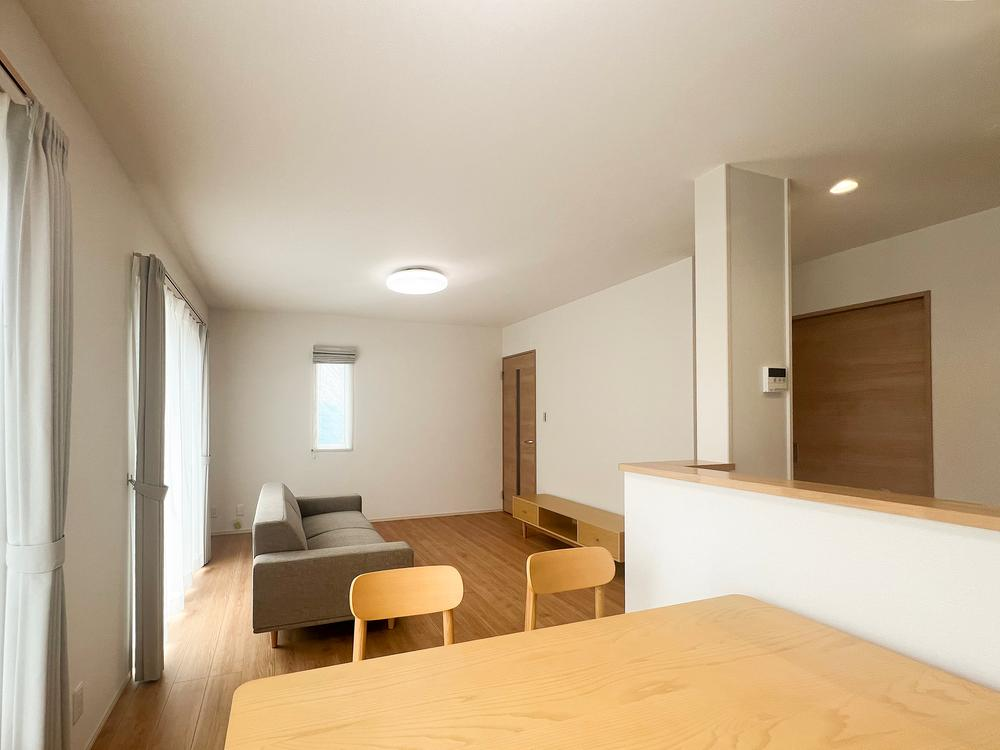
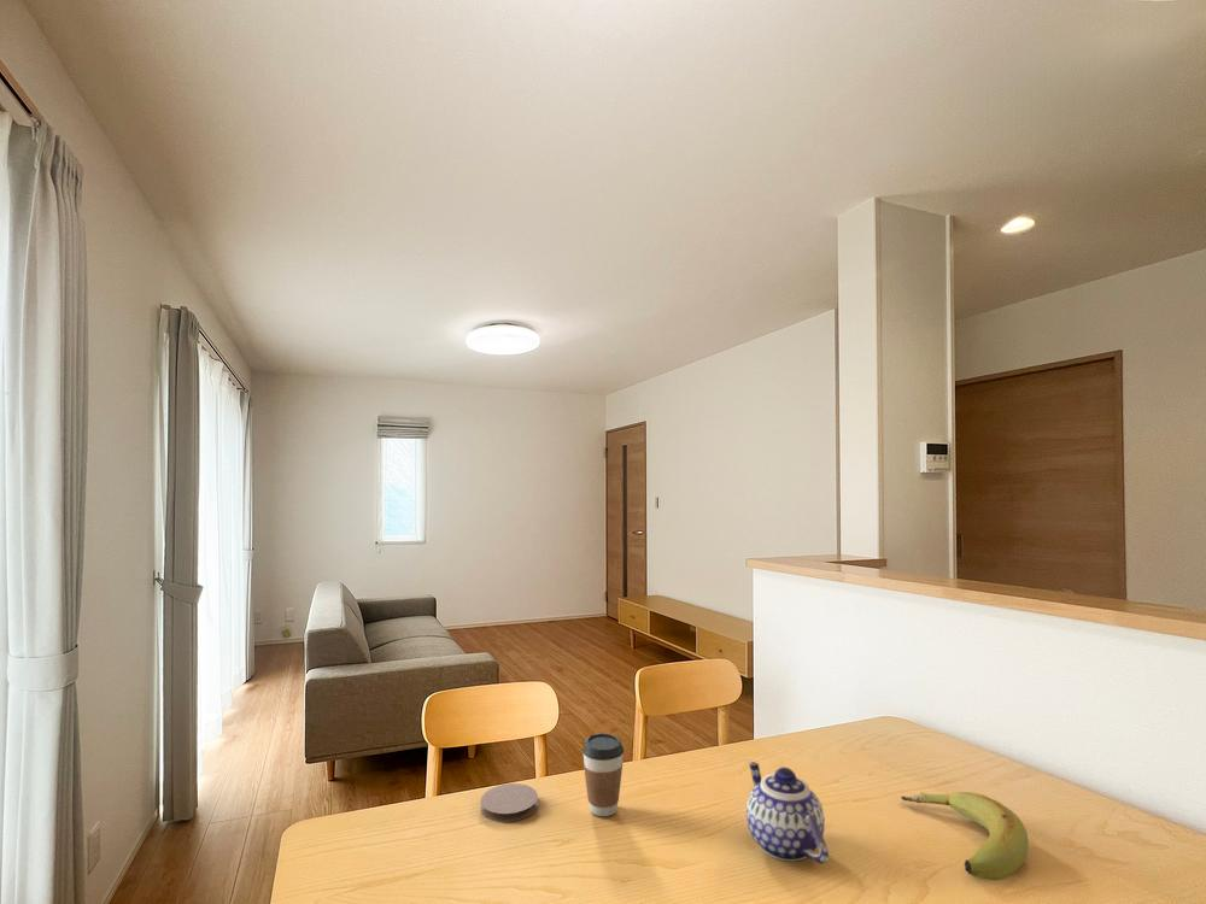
+ coaster (509, 802)
+ teapot (784, 806)
+ coffee cup (603, 775)
+ banana (959, 812)
